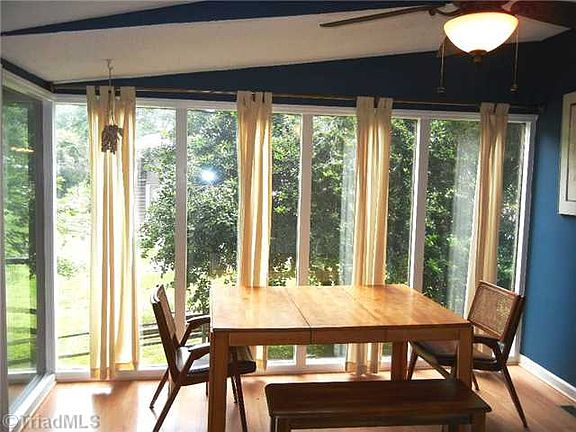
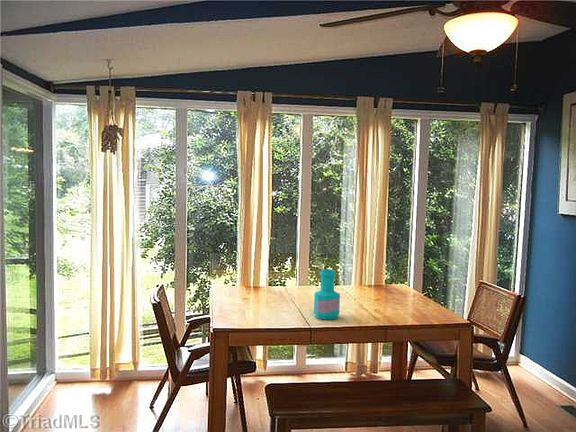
+ bottle (327, 293)
